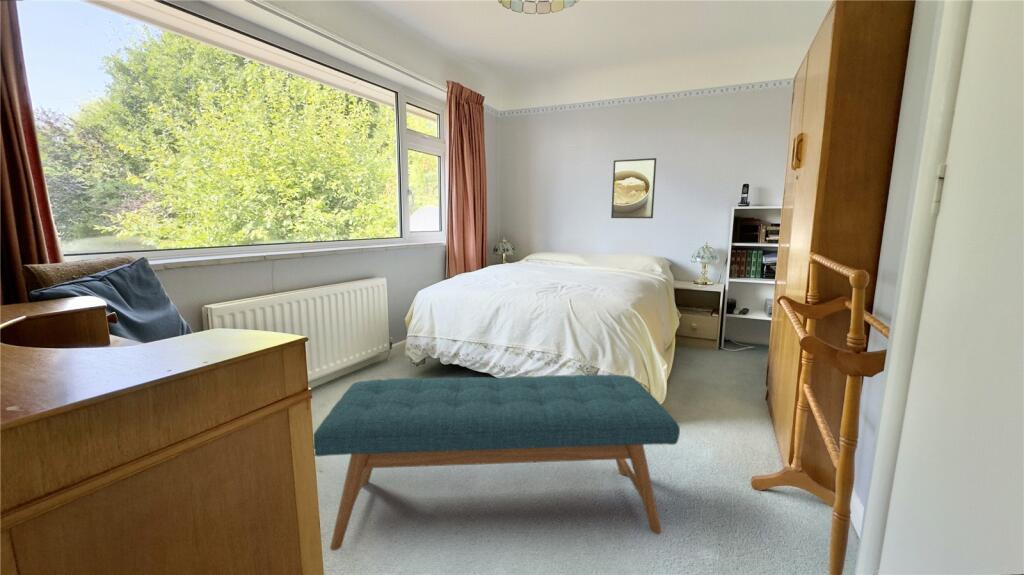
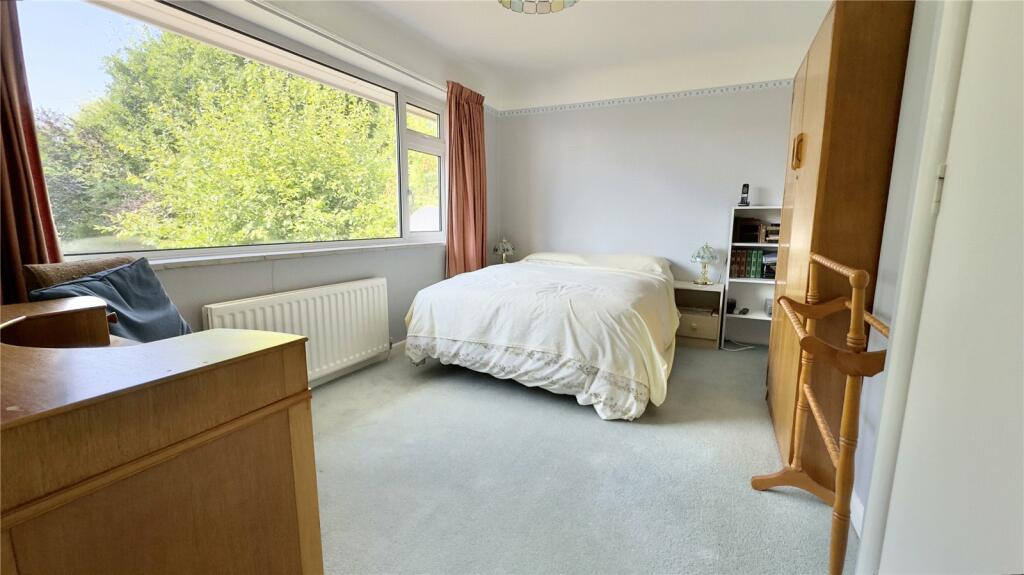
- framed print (633, 189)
- bench (498, 449)
